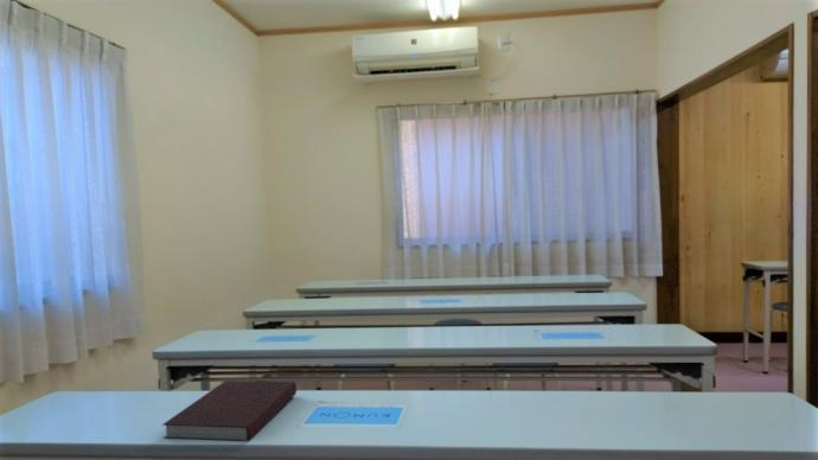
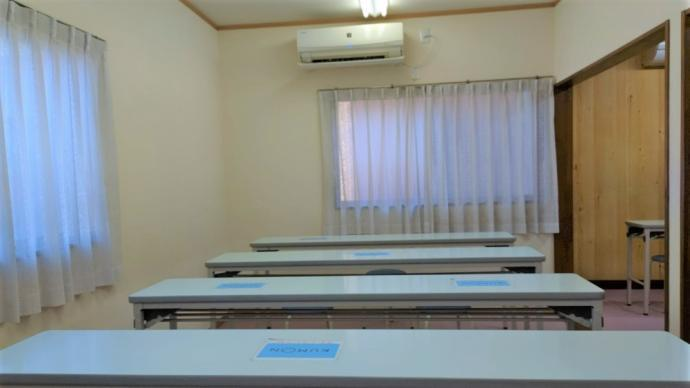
- notebook (236, 407)
